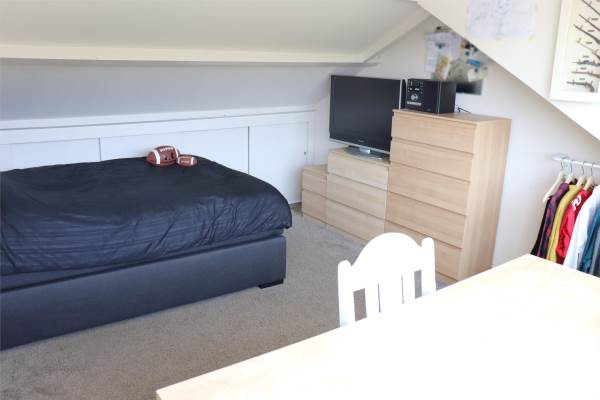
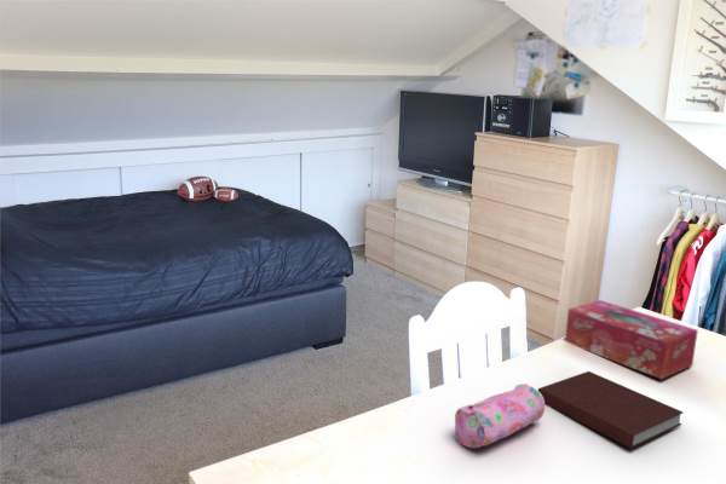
+ tissue box (628, 336)
+ notebook (607, 405)
+ pencil case (499, 414)
